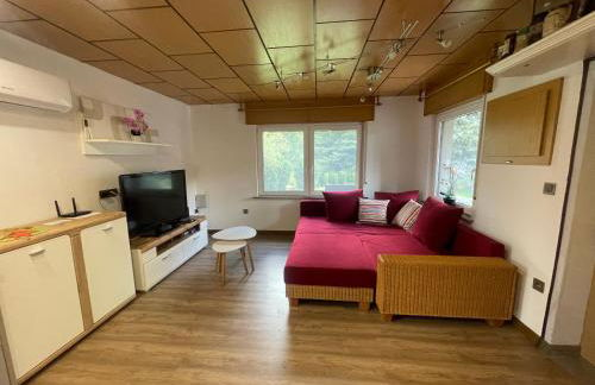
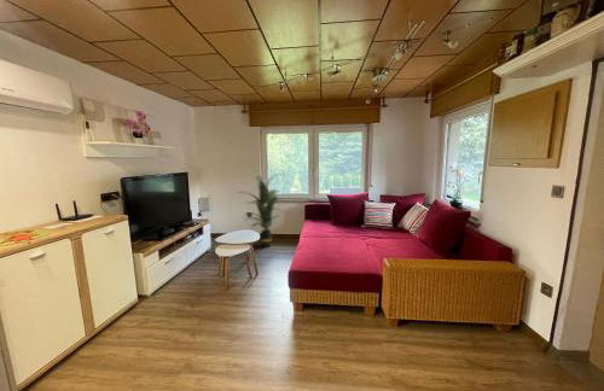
+ indoor plant (262, 208)
